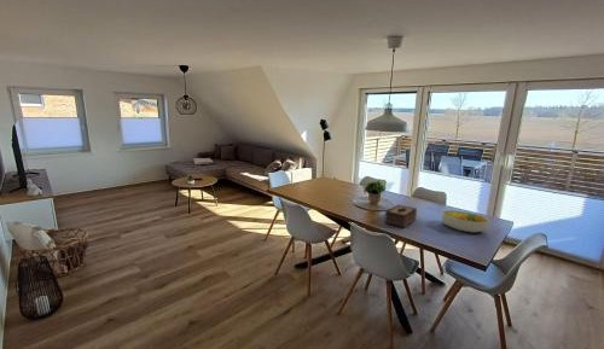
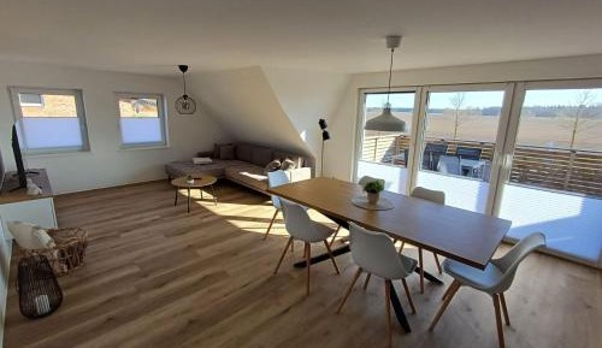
- tissue box (400, 215)
- fruit bowl (464, 219)
